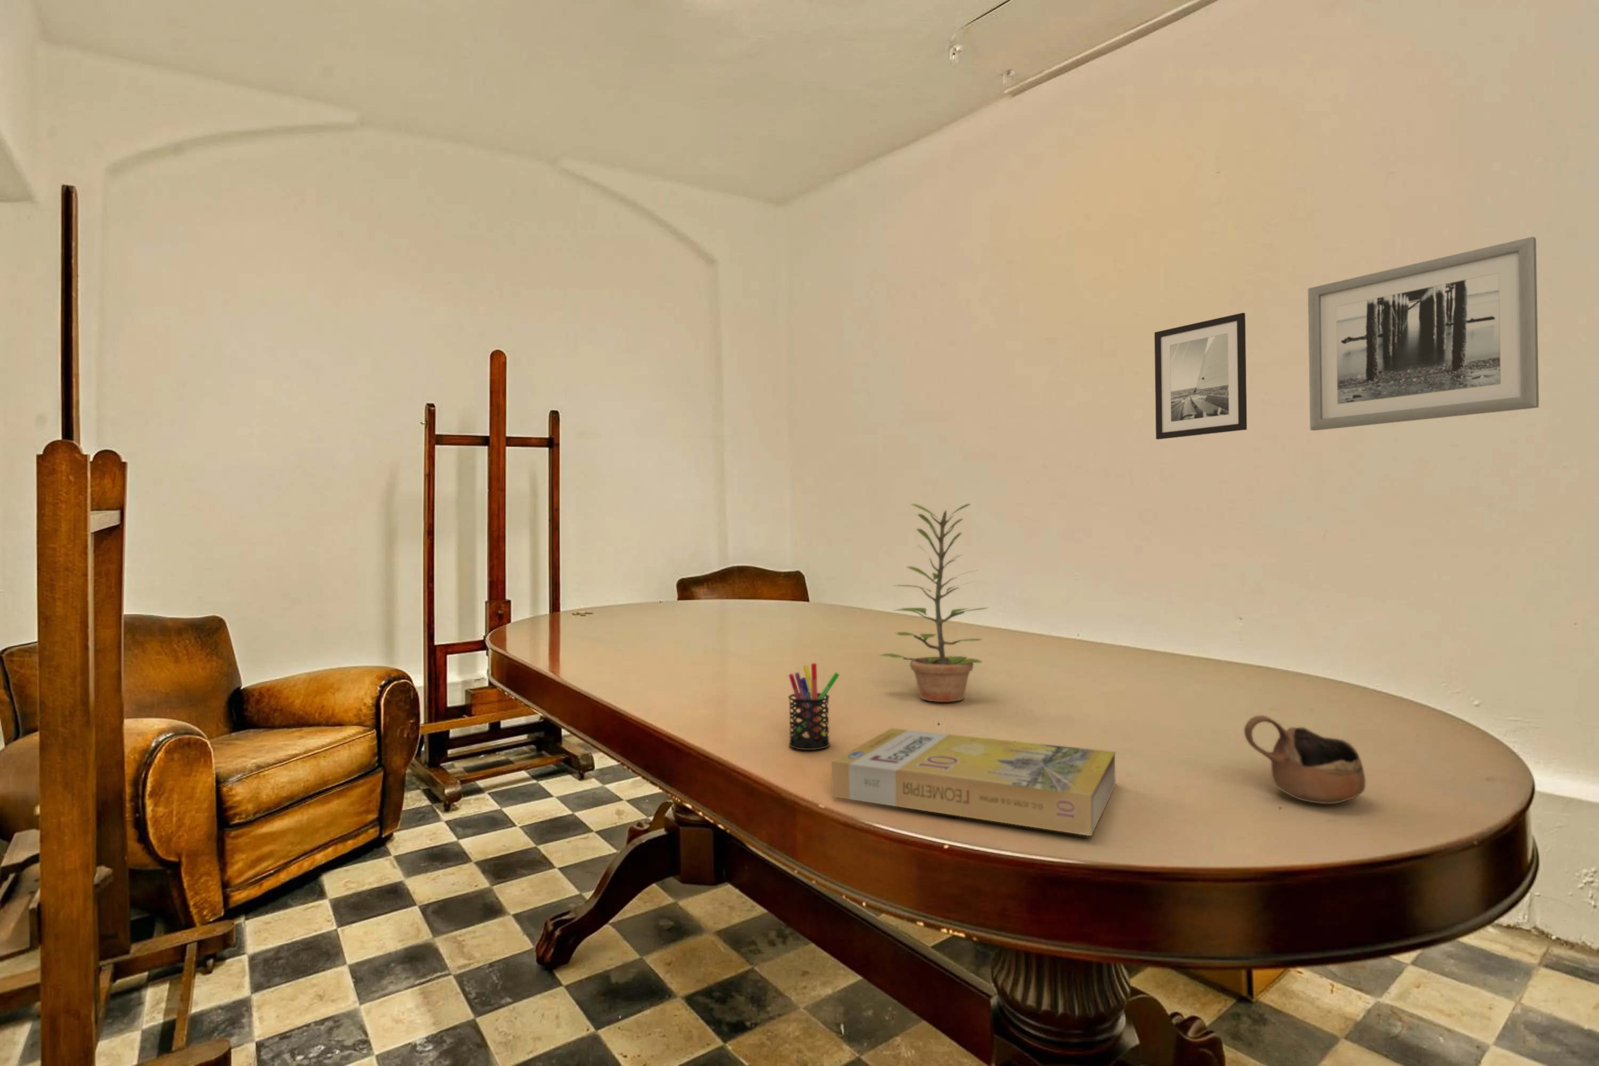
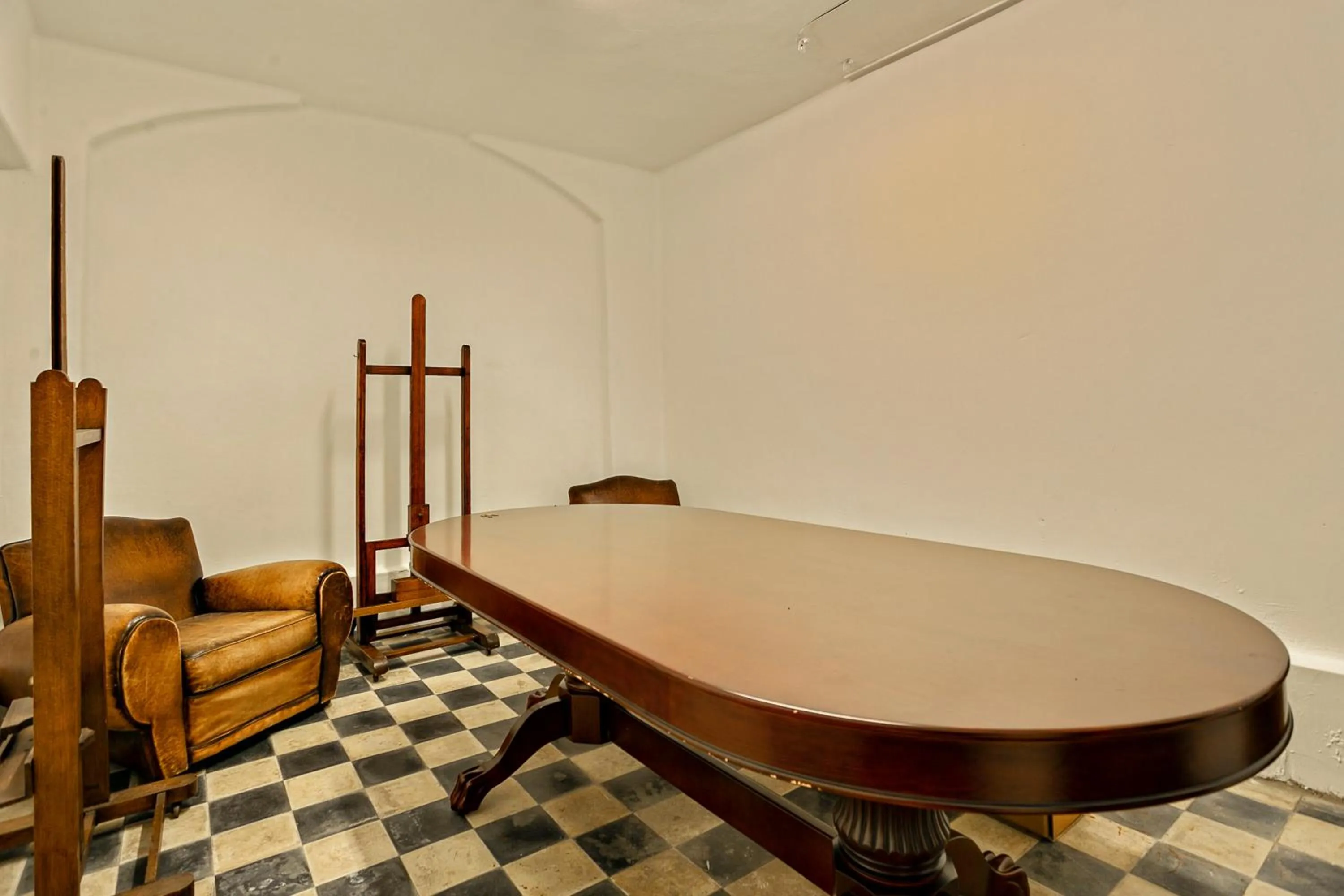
- wall art (1412, 343)
- plant (933, 600)
- cup (1303, 755)
- pen holder (814, 702)
- book (976, 773)
- wall art (1199, 378)
